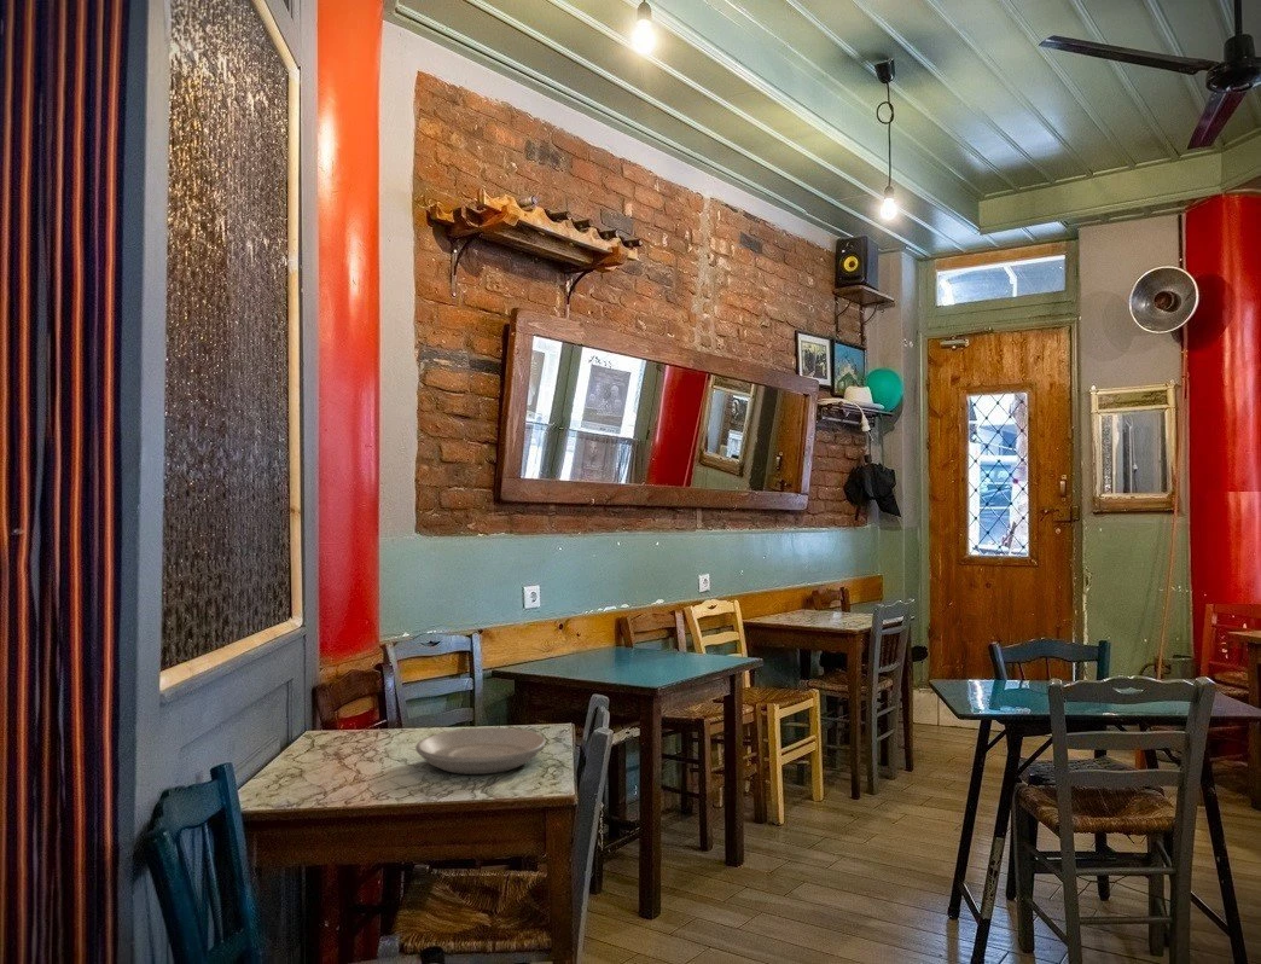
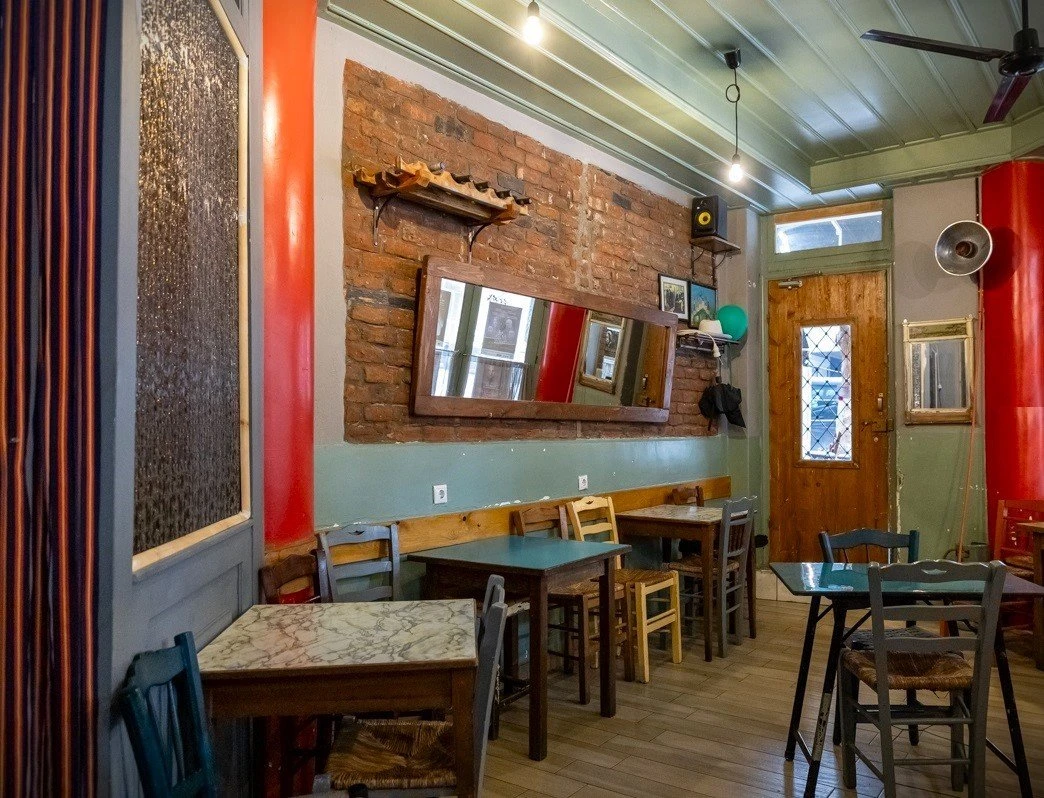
- plate (481, 751)
